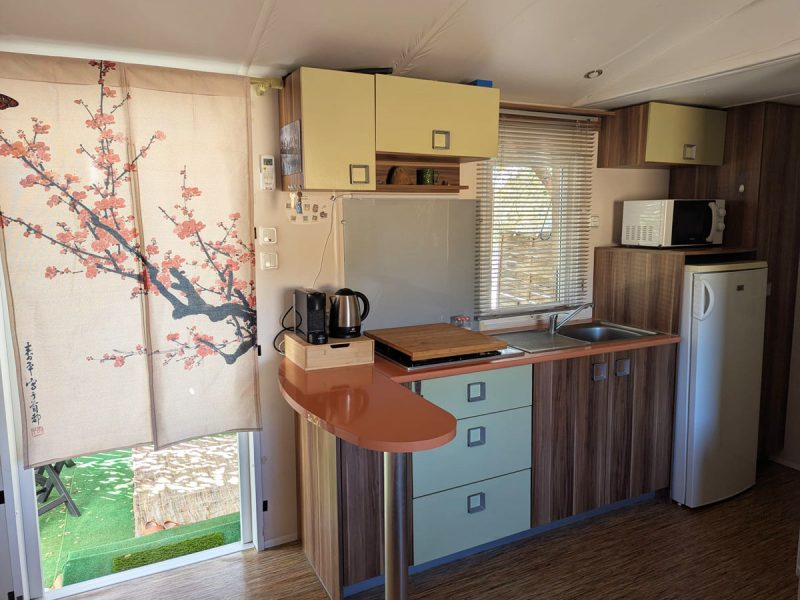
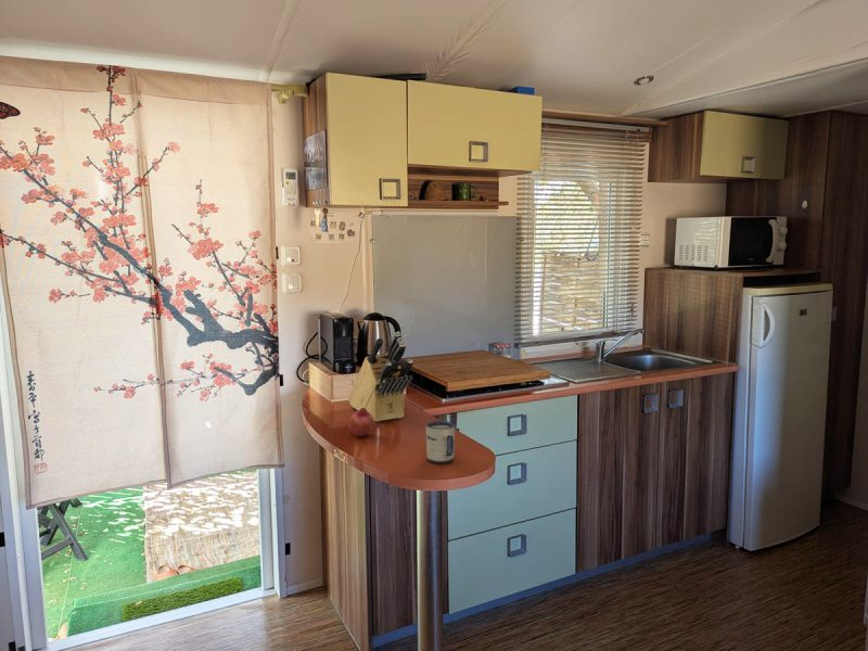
+ knife block (379, 372)
+ mug (442, 443)
+ fruit (361, 421)
